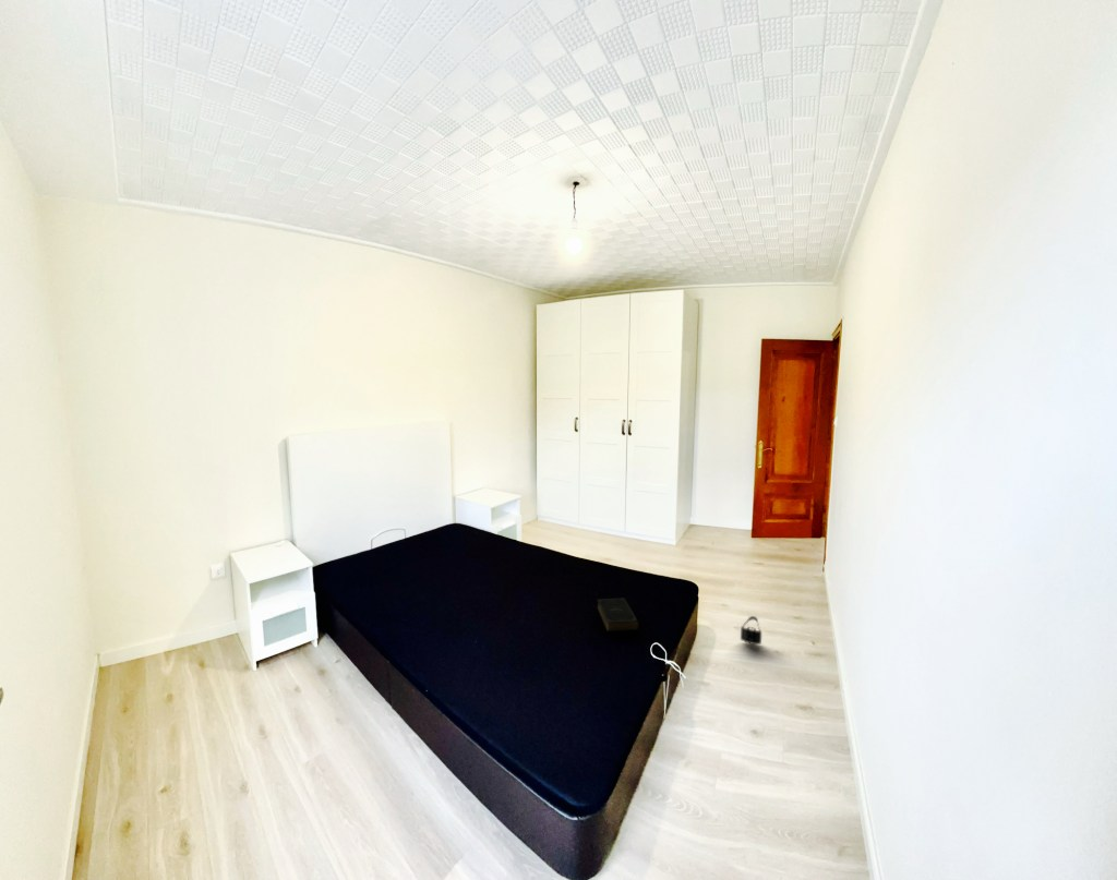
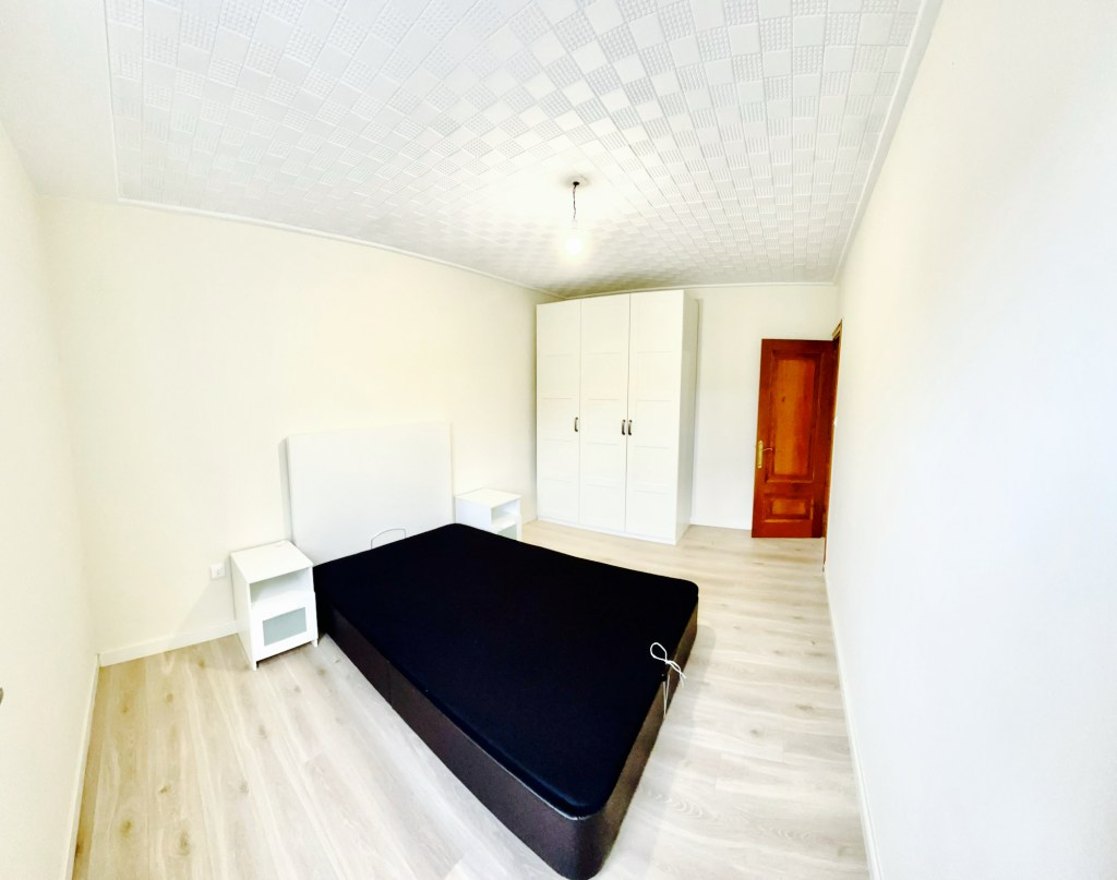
- bag (750, 619)
- book (616, 613)
